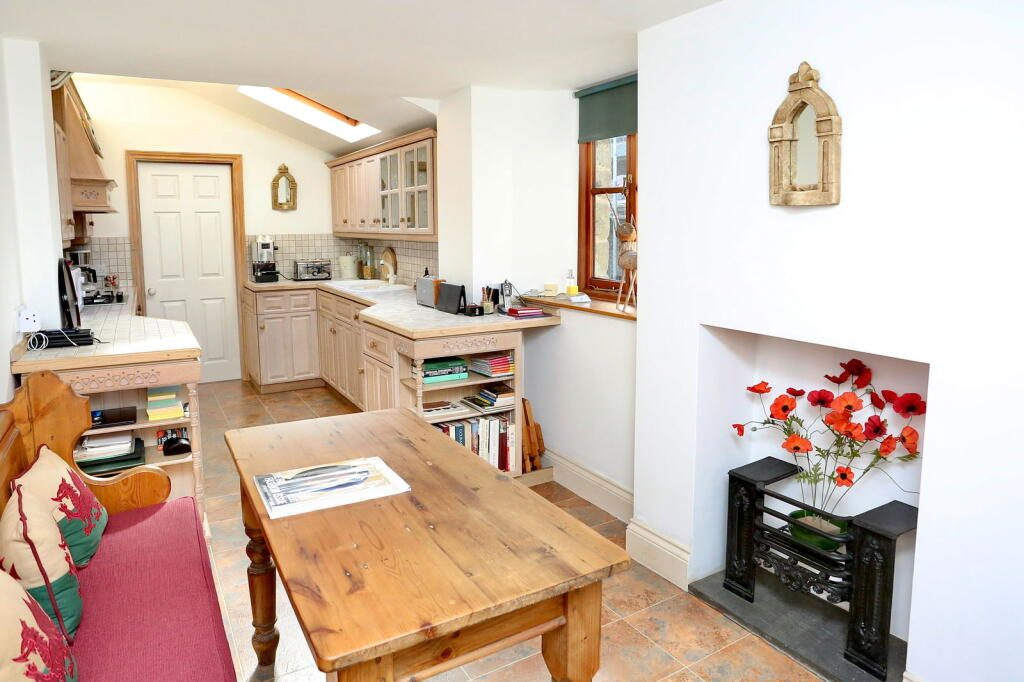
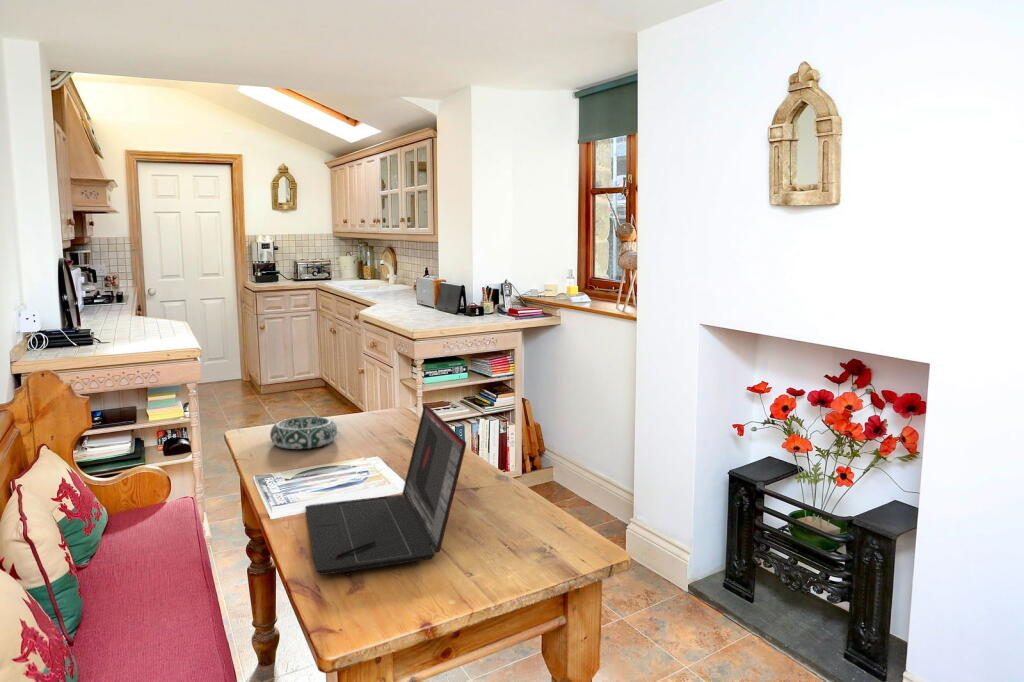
+ laptop (379, 497)
+ decorative bowl (304, 432)
